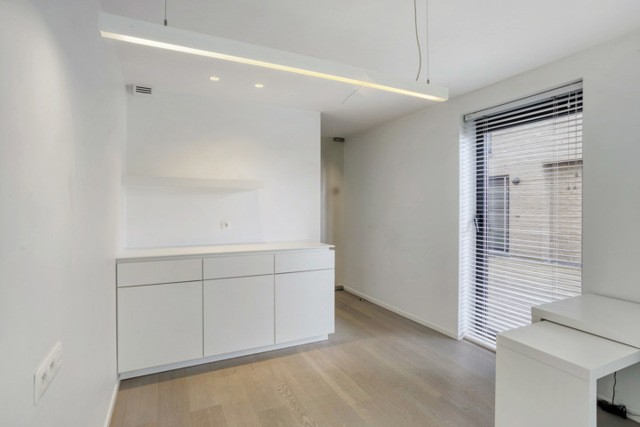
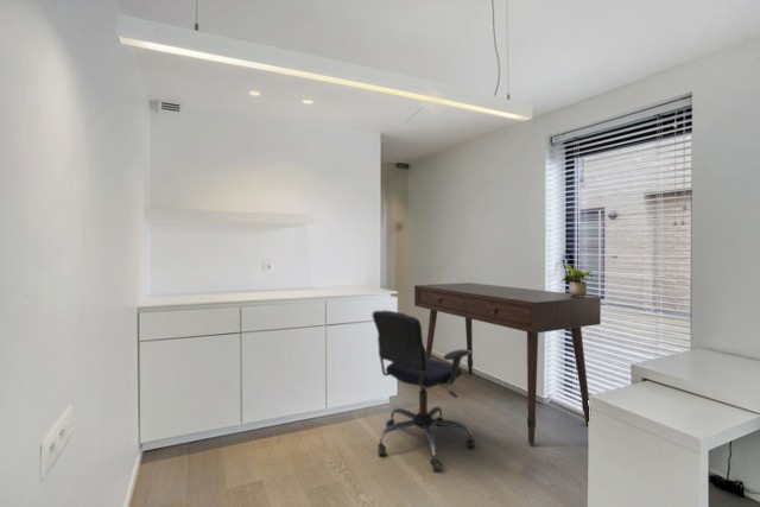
+ office chair (422, 375)
+ desk (496, 324)
+ potted plant (576, 279)
